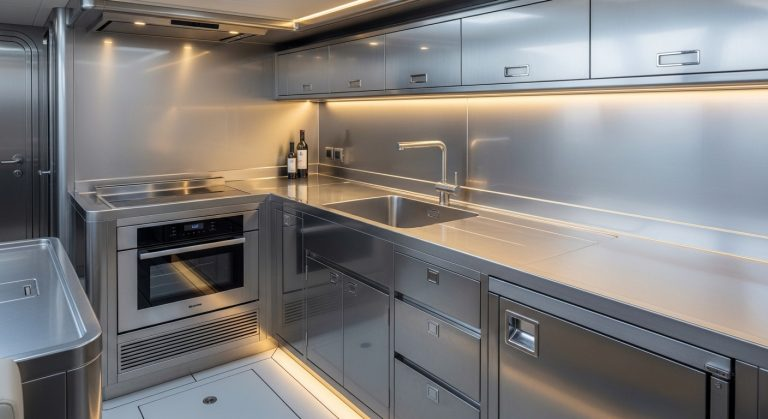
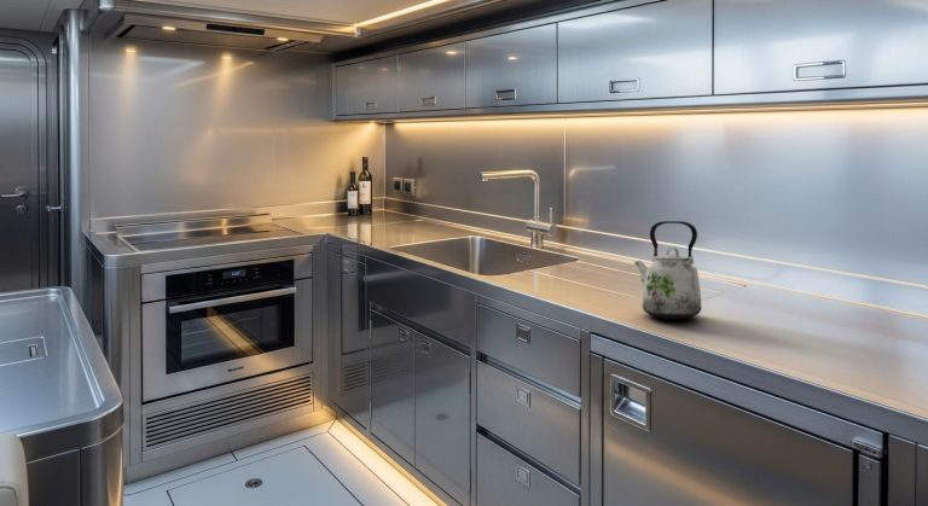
+ kettle (663, 268)
